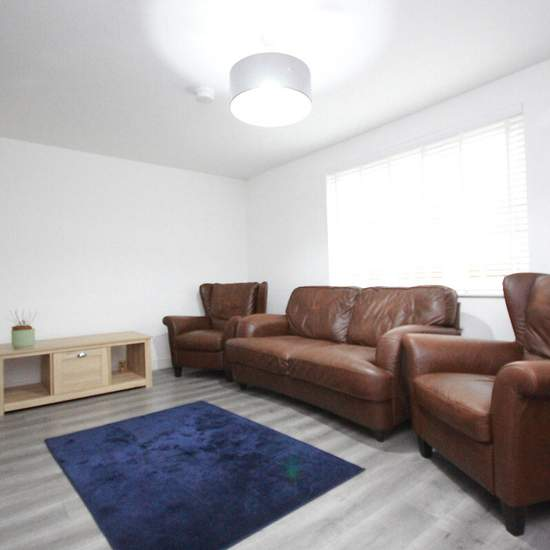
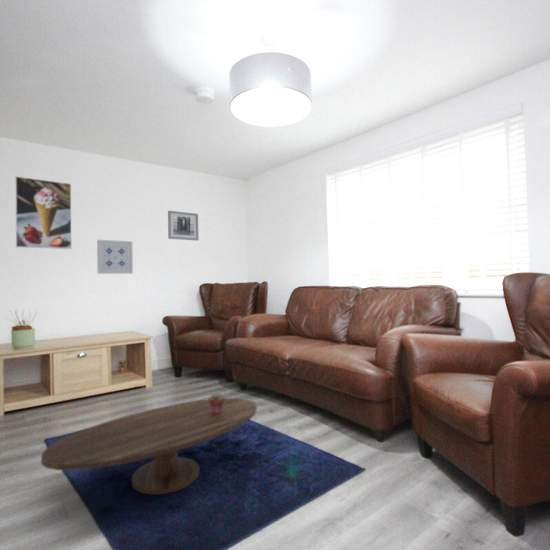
+ coffee table (166, 450)
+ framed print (44, 214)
+ wall art (115, 257)
+ potted succulent (216, 401)
+ wall art (183, 226)
